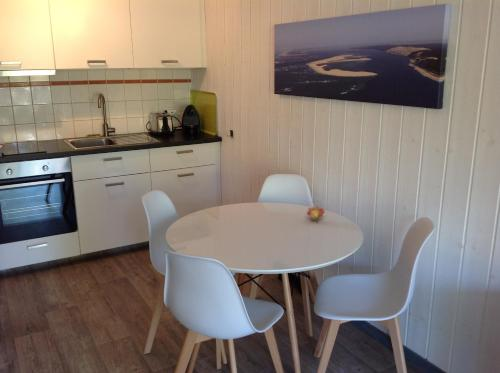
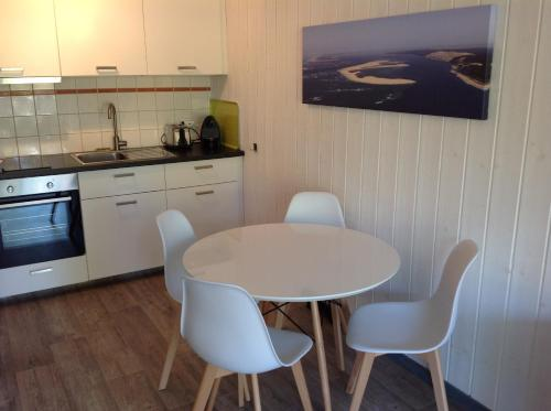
- flower (315, 213)
